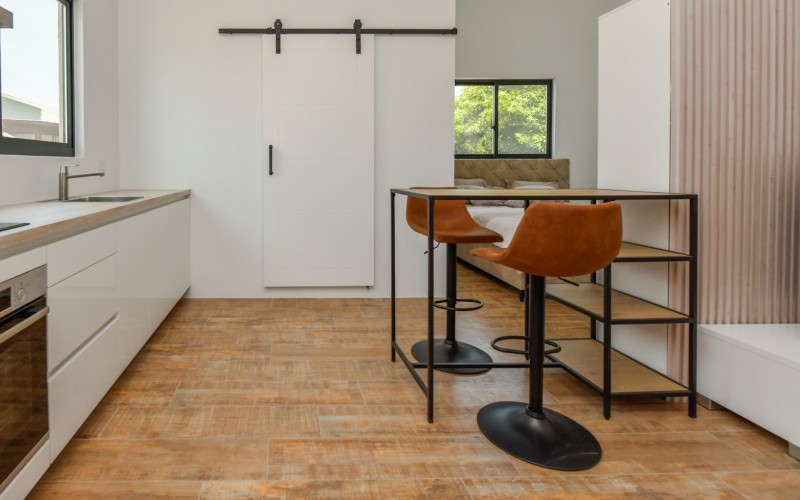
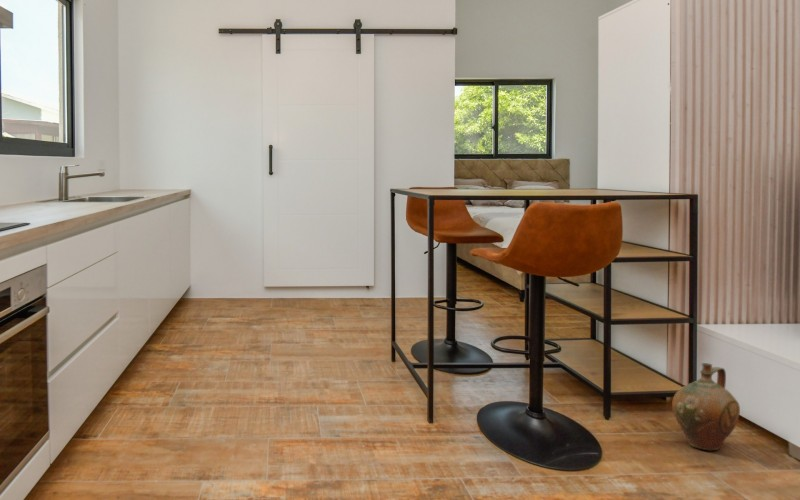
+ ceramic jug (705, 405)
